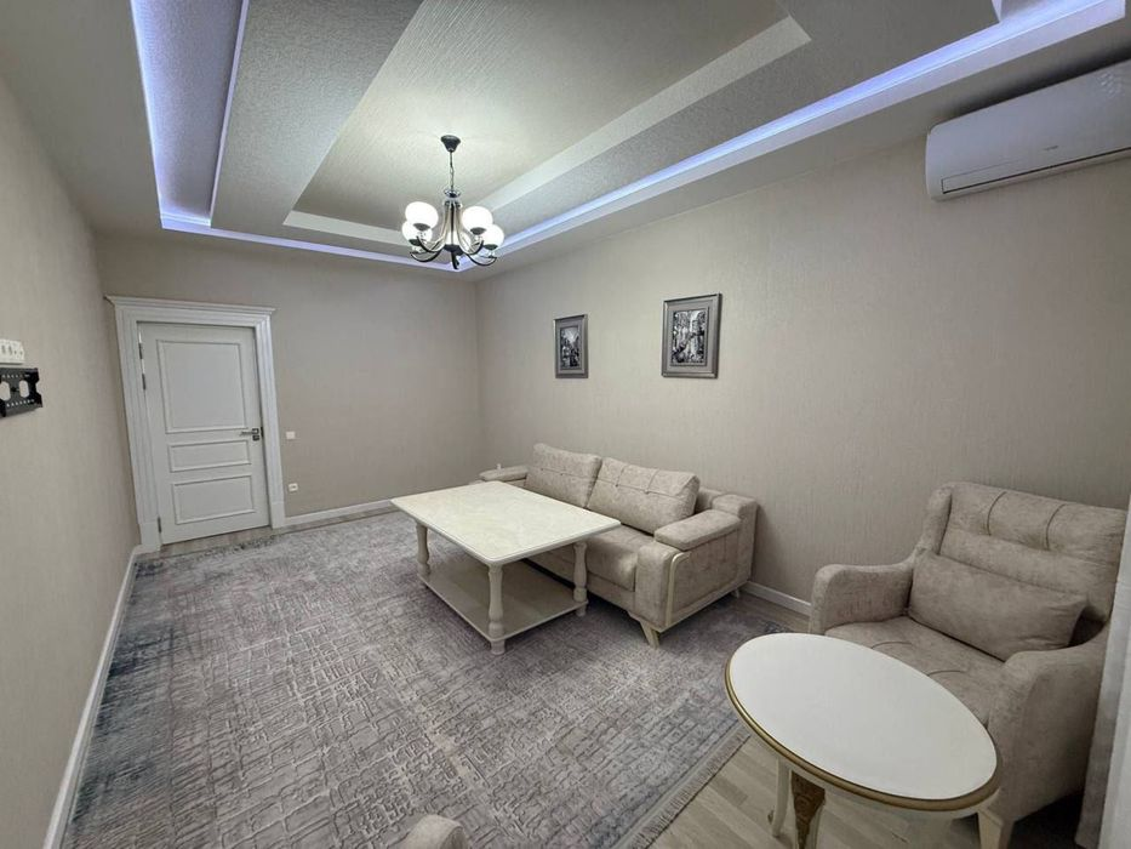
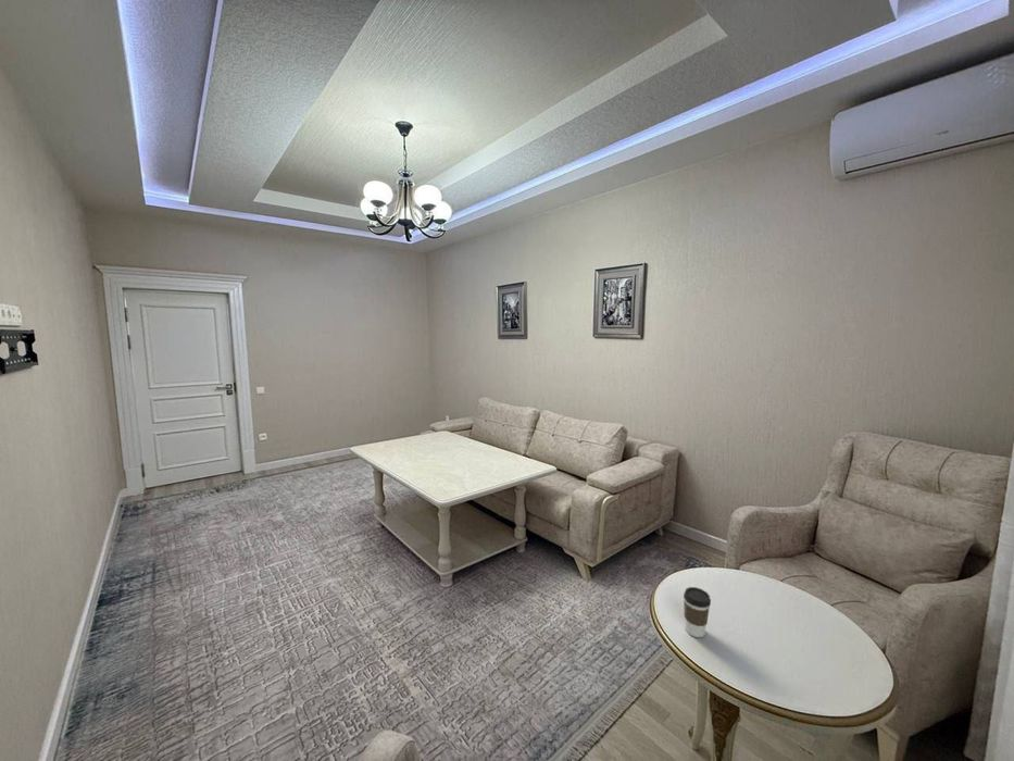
+ coffee cup (696, 612)
